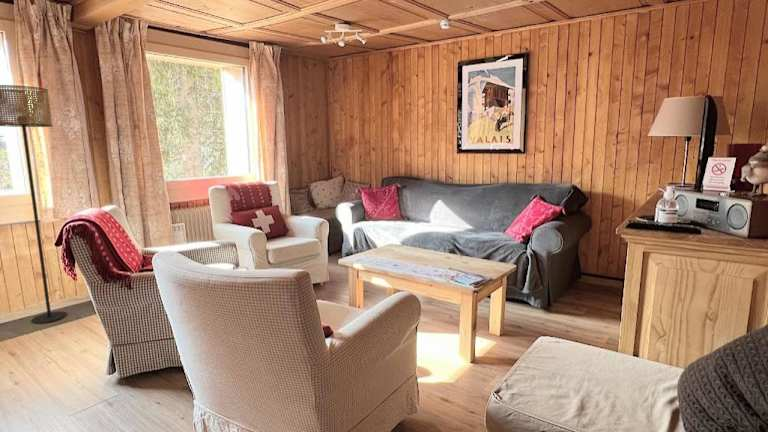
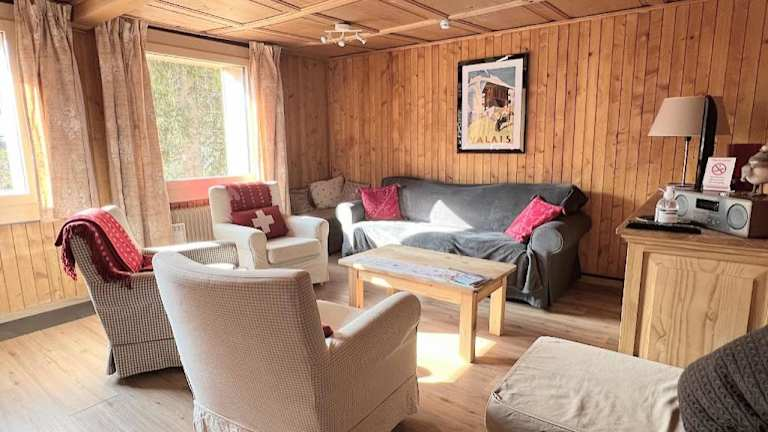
- floor lamp (34, 207)
